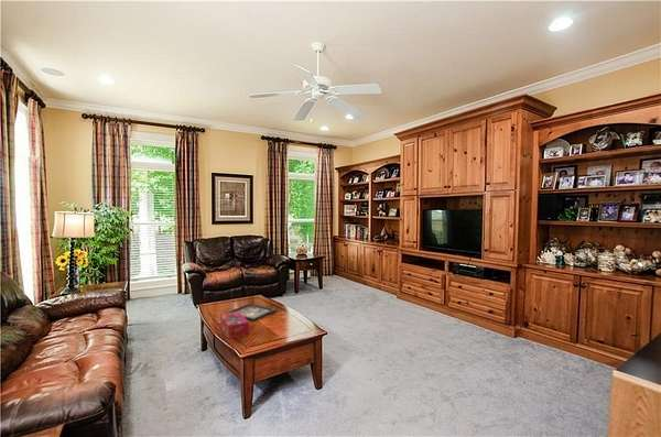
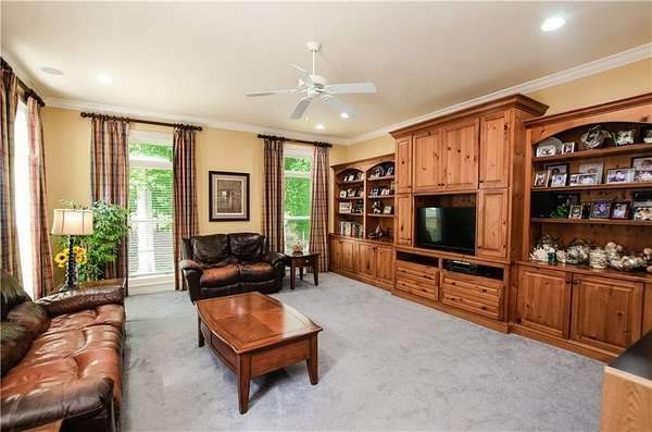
- decorative tray (251, 310)
- tissue box (234, 324)
